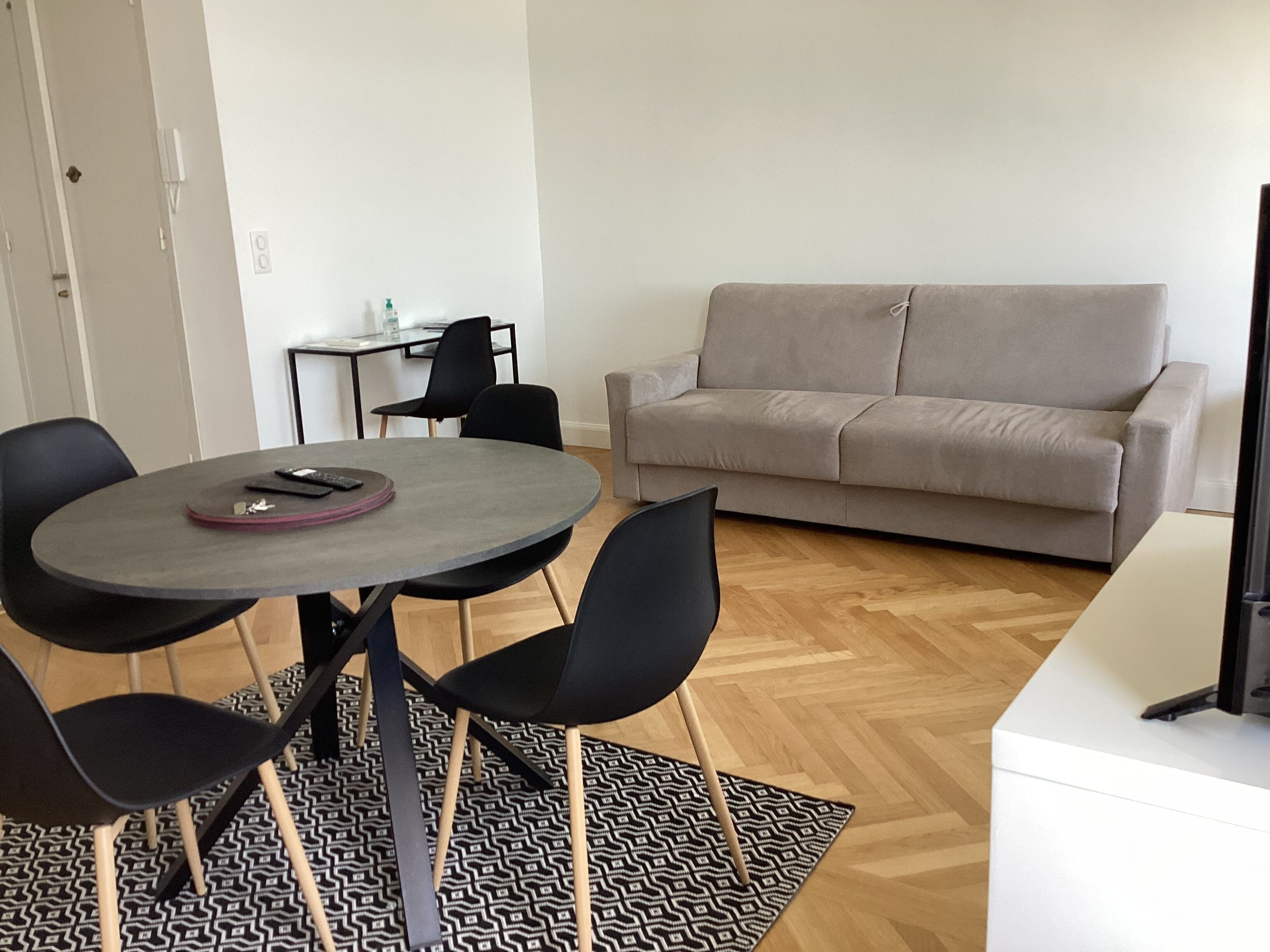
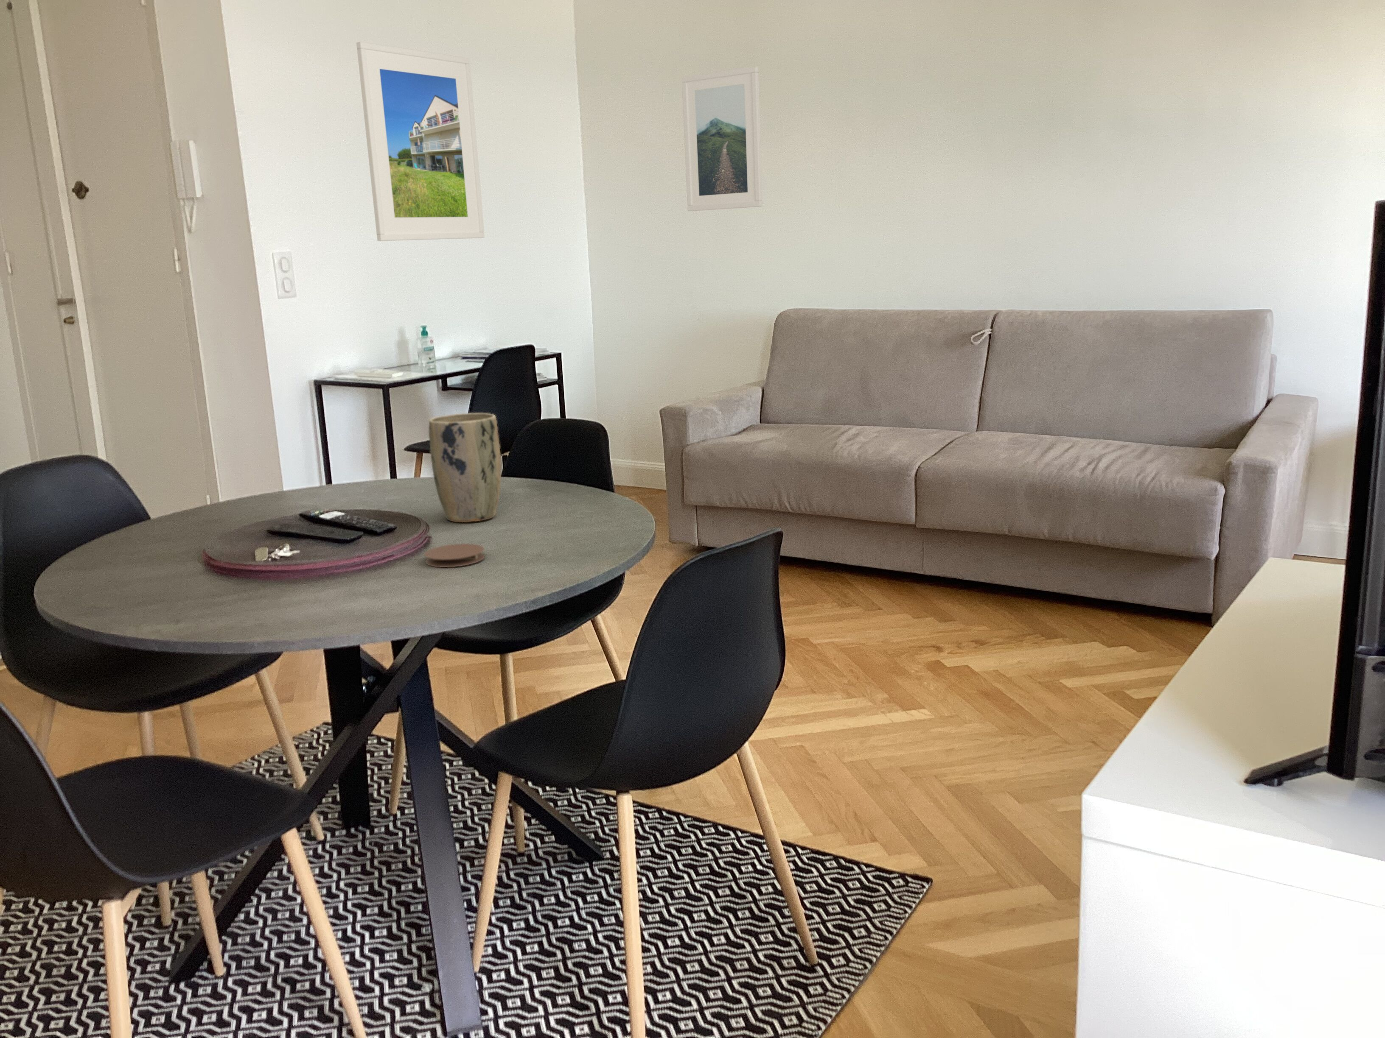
+ plant pot (467, 468)
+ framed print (722, 142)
+ coaster (455, 555)
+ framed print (424, 146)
